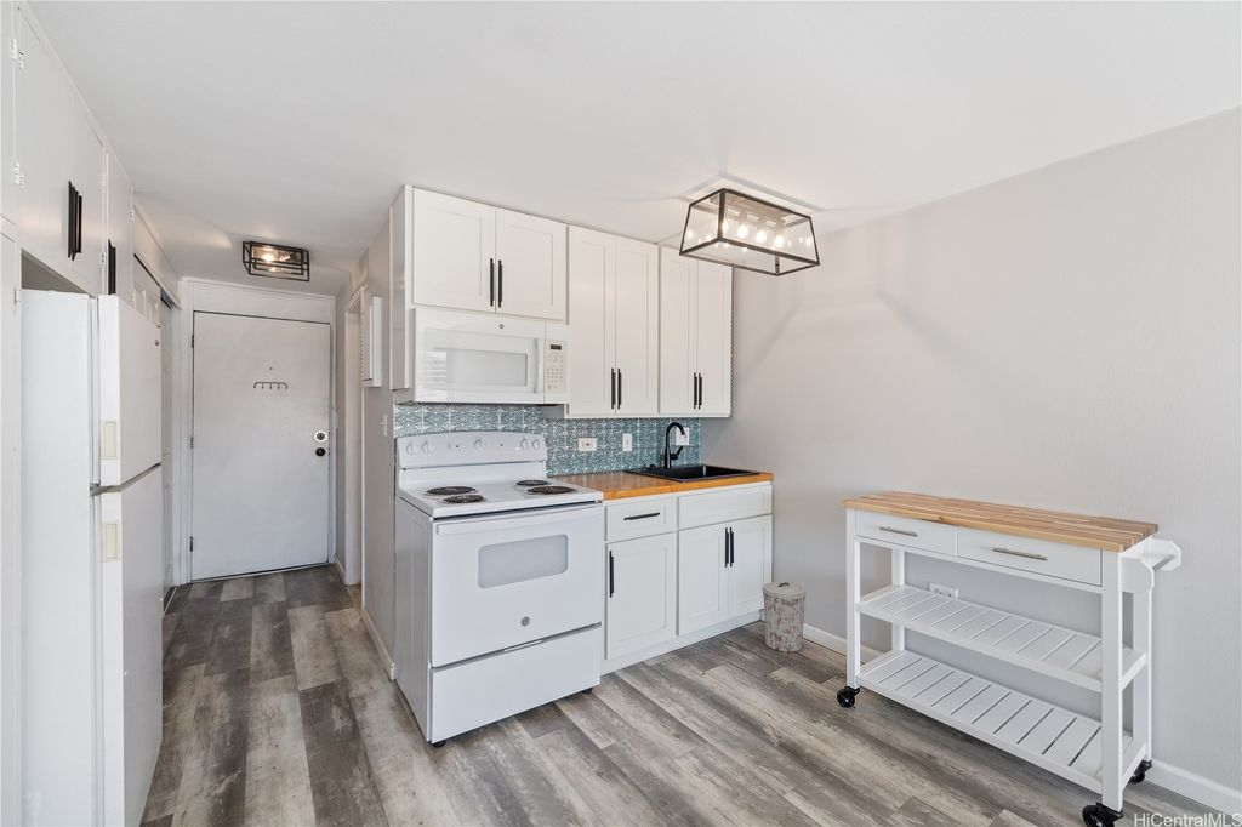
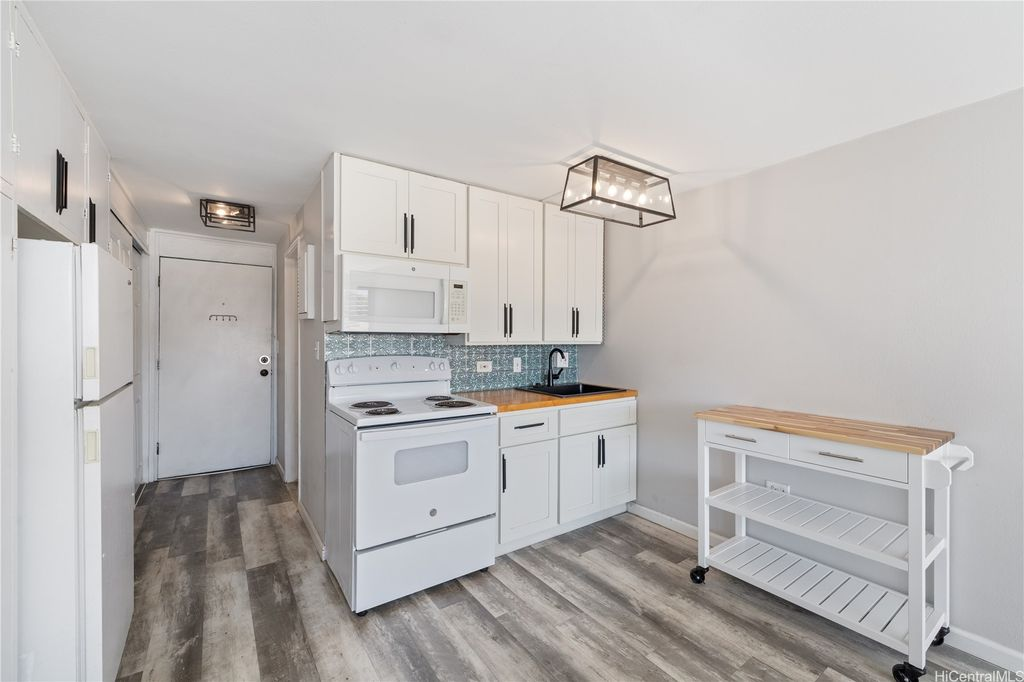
- trash can (784, 614)
